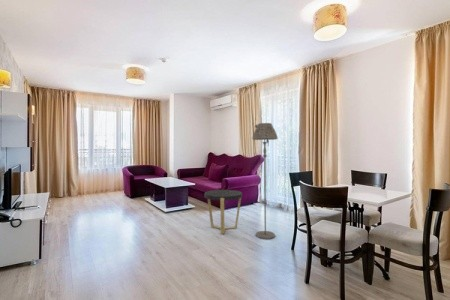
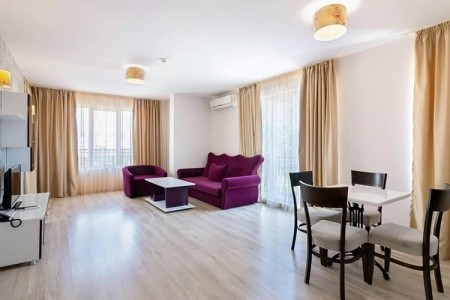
- floor lamp (265, 179)
- side table (223, 211)
